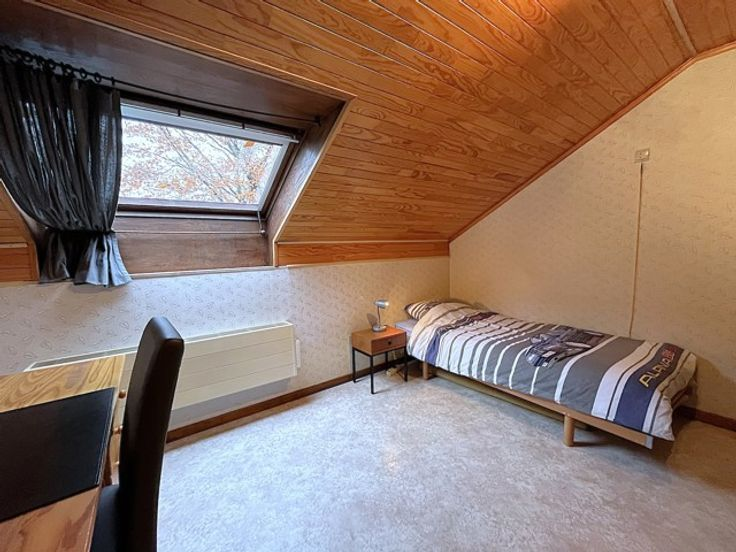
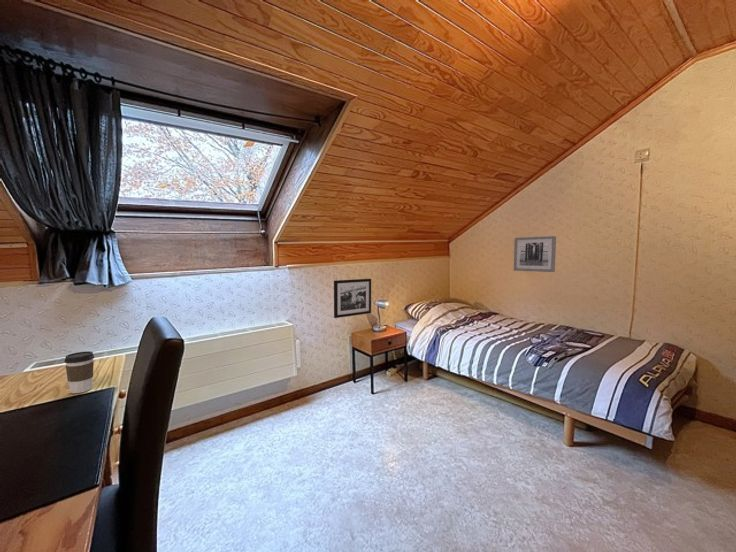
+ wall art (533, 254)
+ coffee cup (80, 372)
+ picture frame (353, 297)
